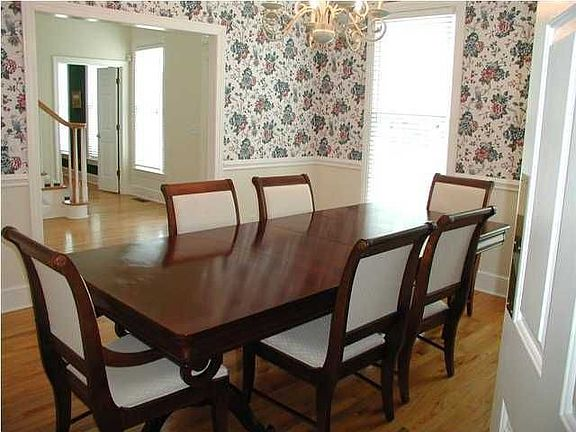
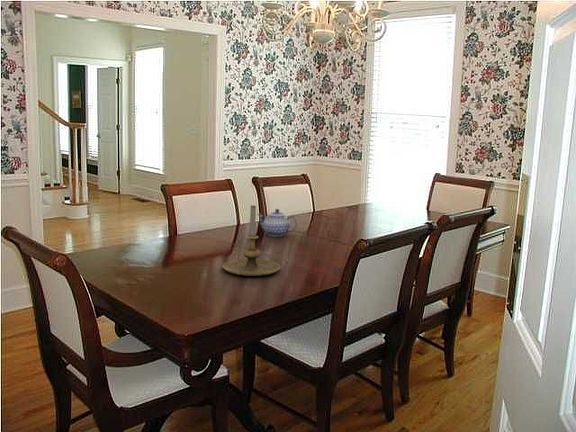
+ candle holder (252, 237)
+ teapot (276, 221)
